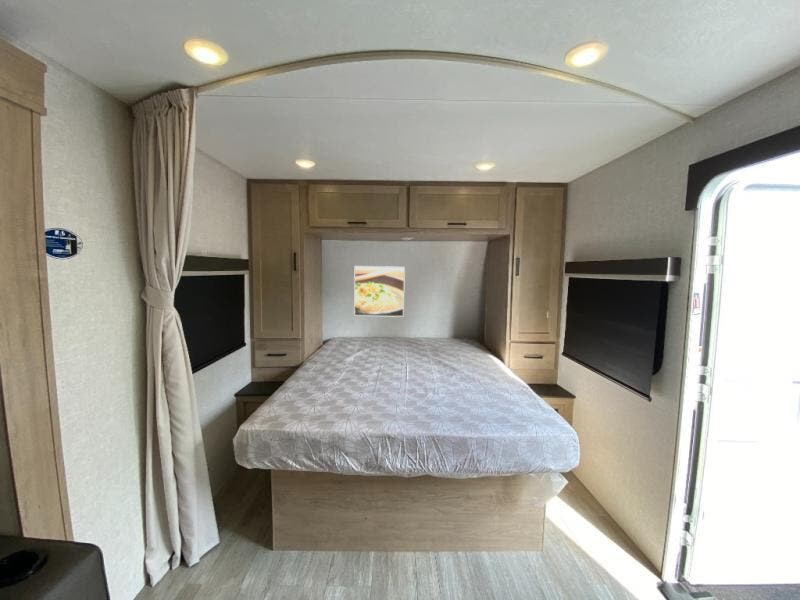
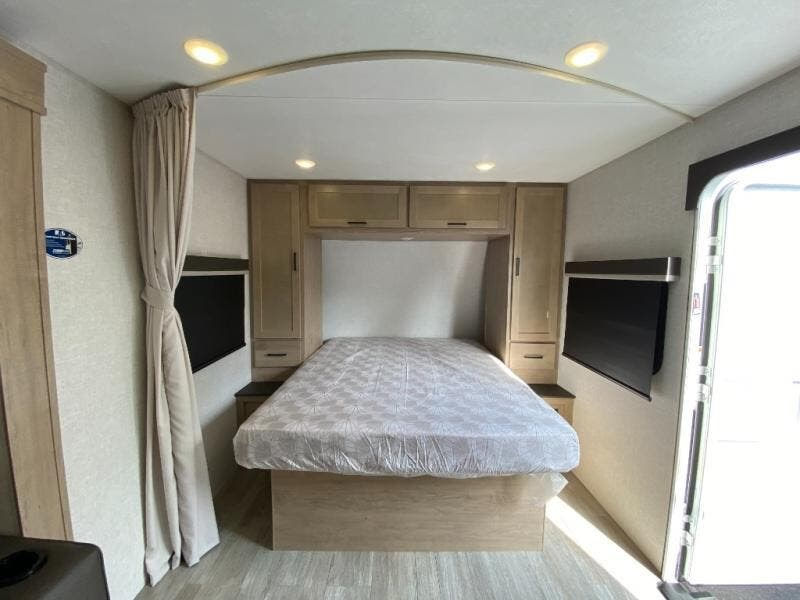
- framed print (379, 291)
